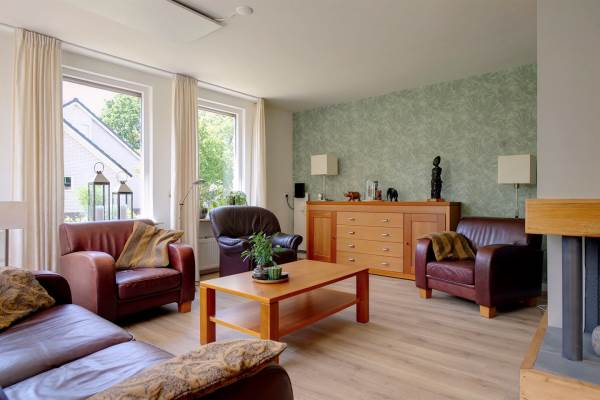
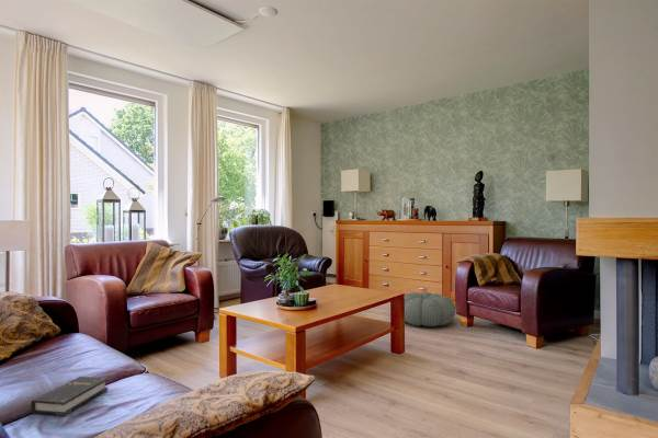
+ pouf (424, 308)
+ hardback book (71, 394)
